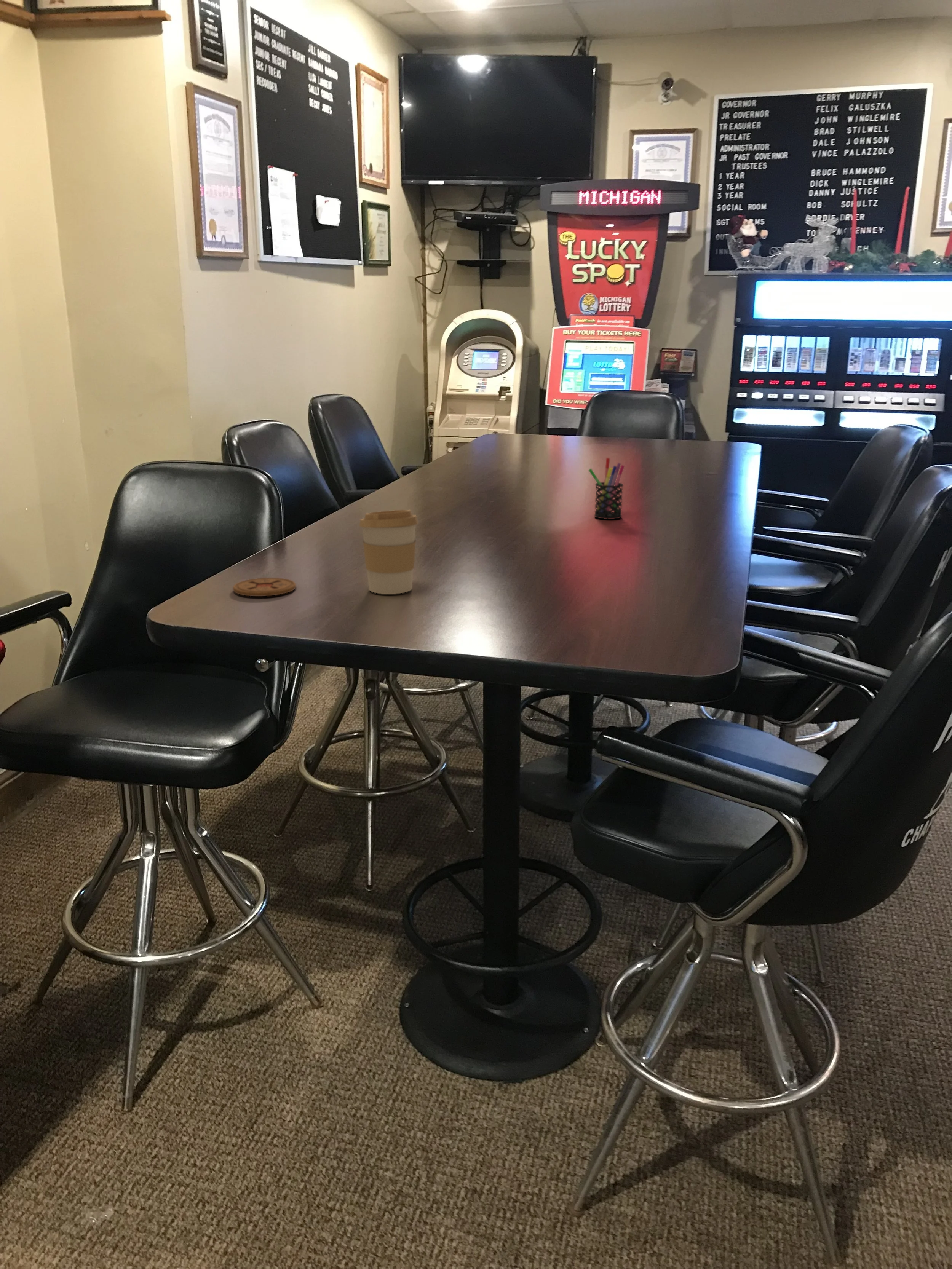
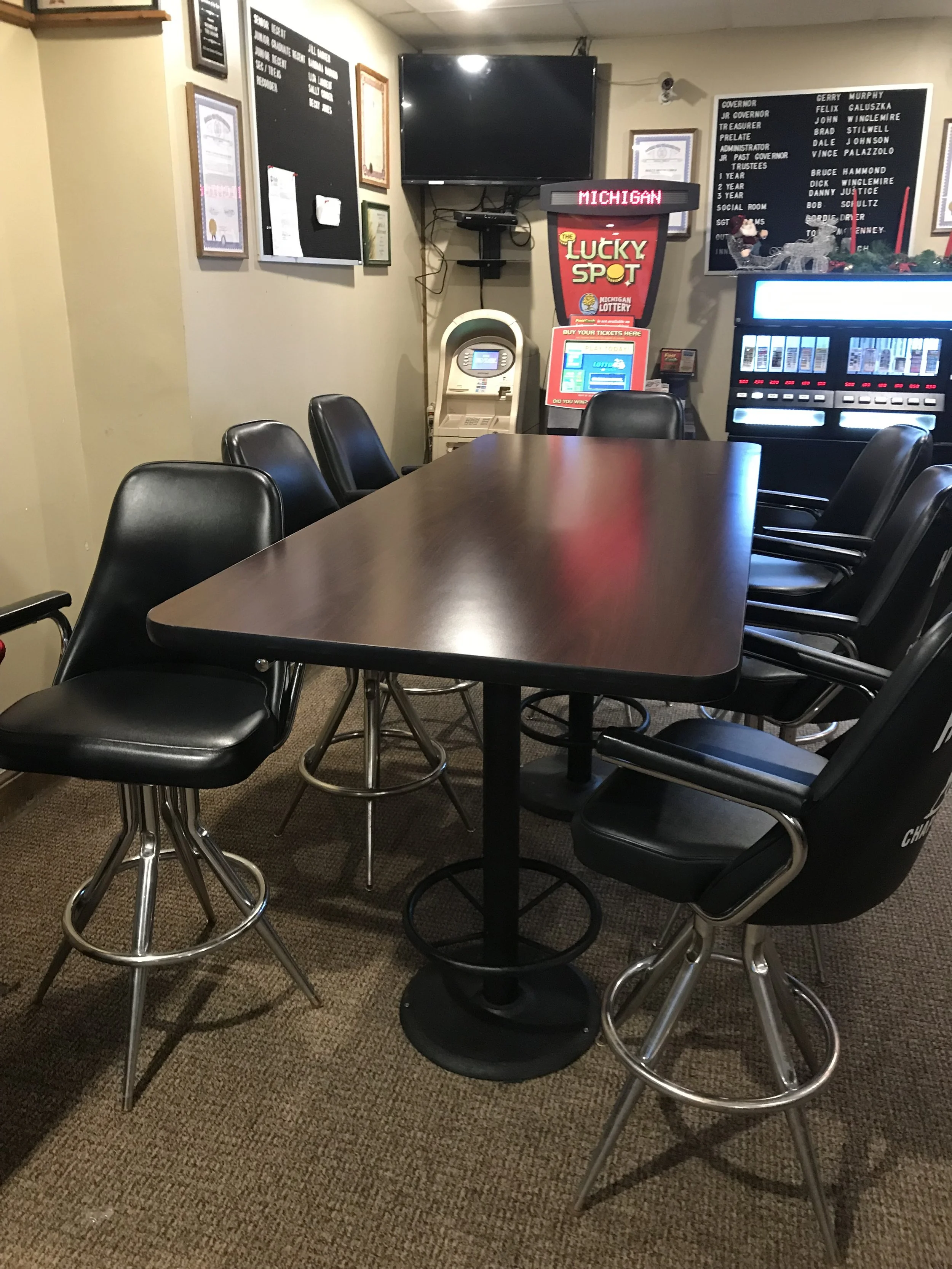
- coffee cup (389, 549)
- pen holder (605, 488)
- coaster (264, 587)
